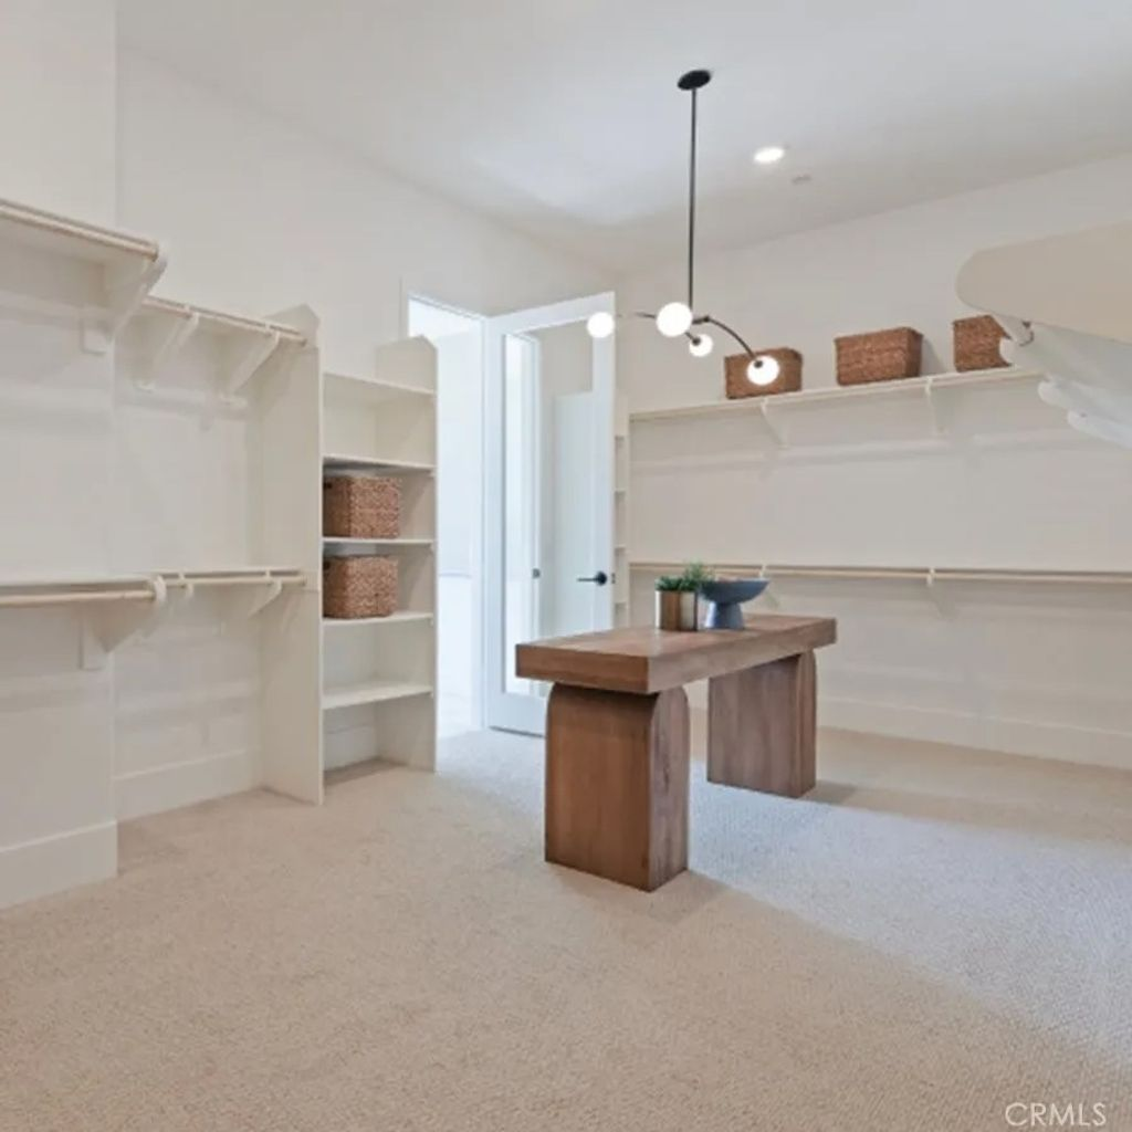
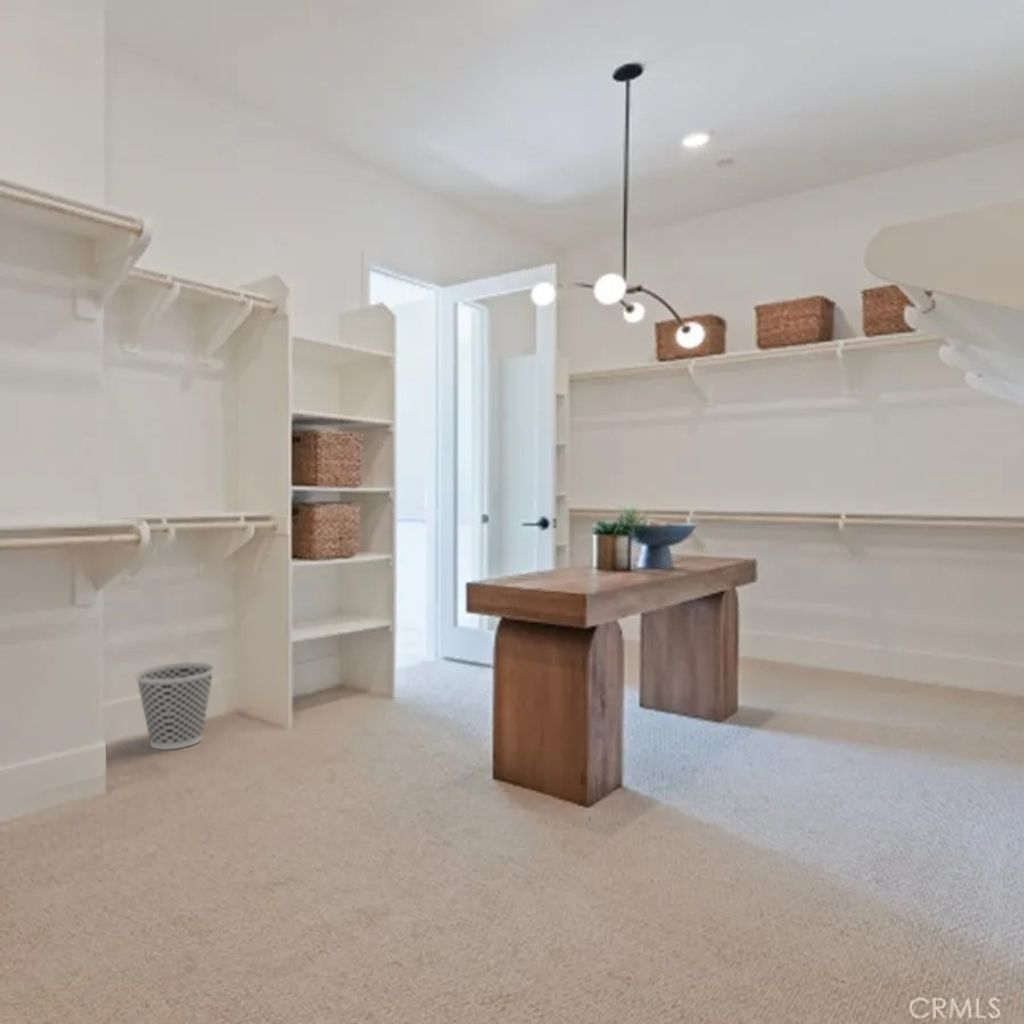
+ wastebasket (176, 706)
